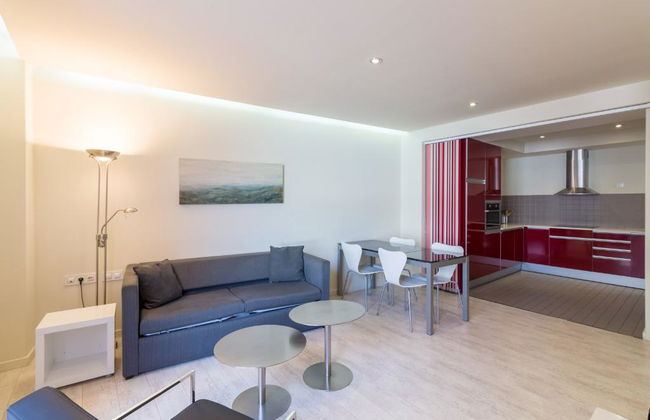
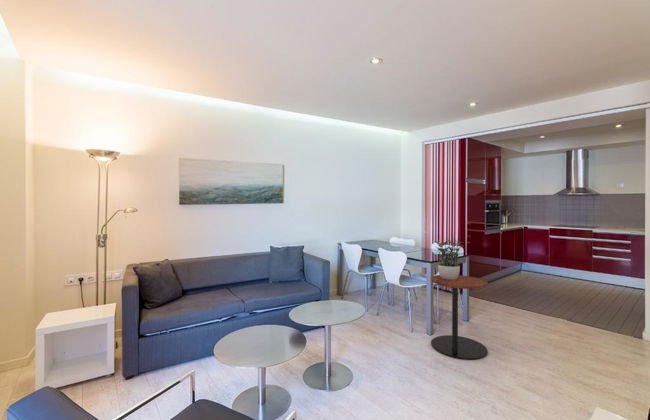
+ potted plant (448, 257)
+ side table (457, 313)
